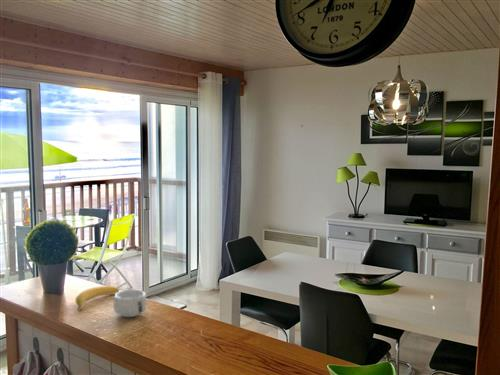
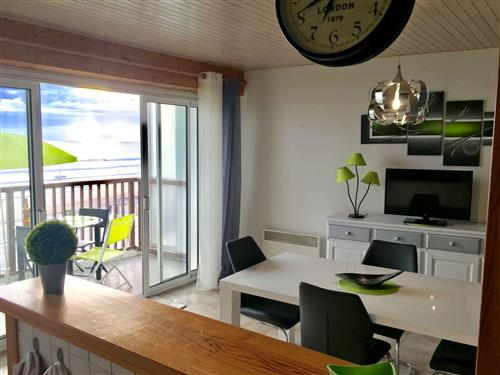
- banana (96, 295)
- mug (132, 302)
